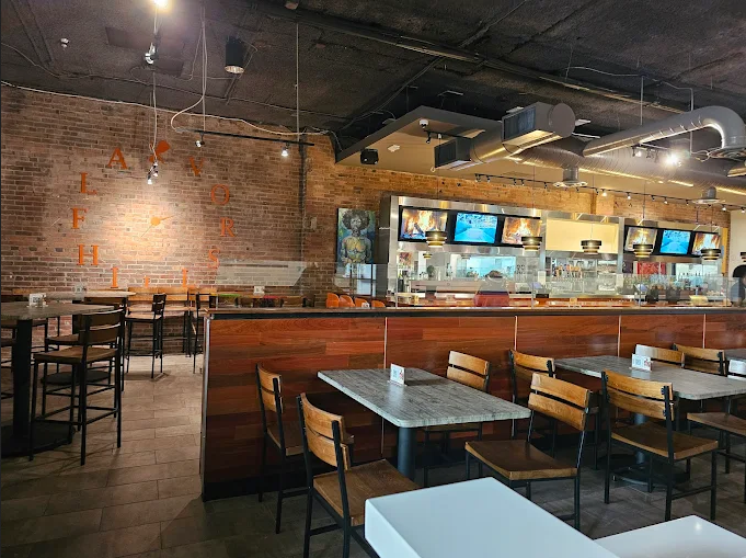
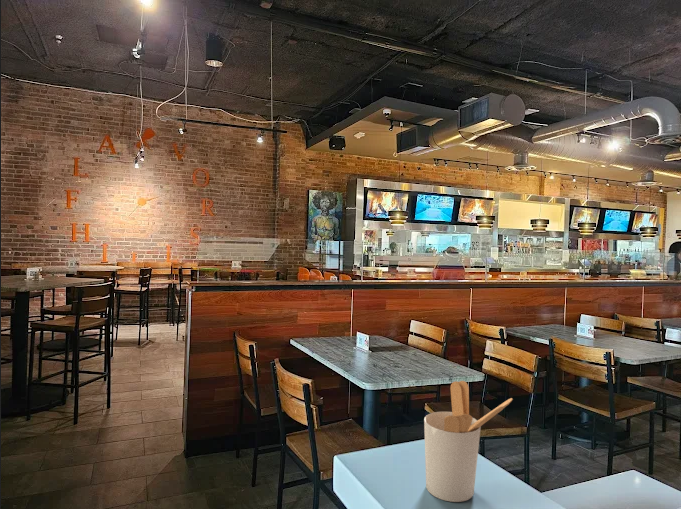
+ utensil holder (466, 441)
